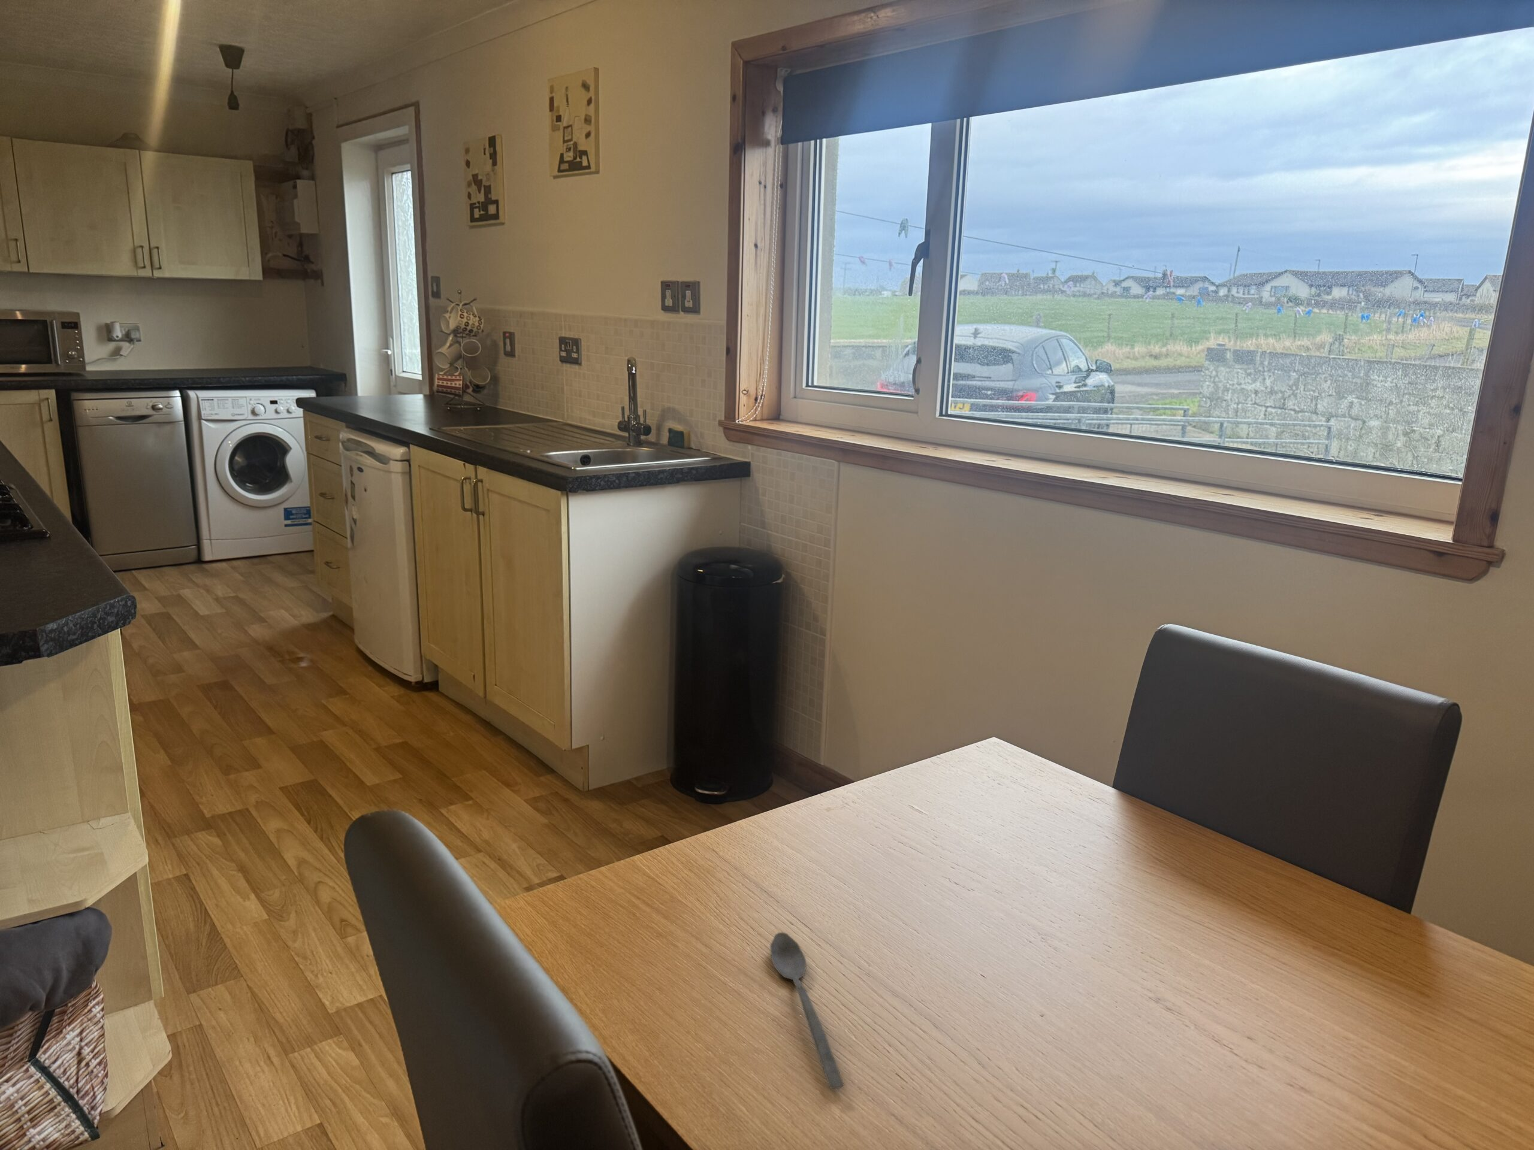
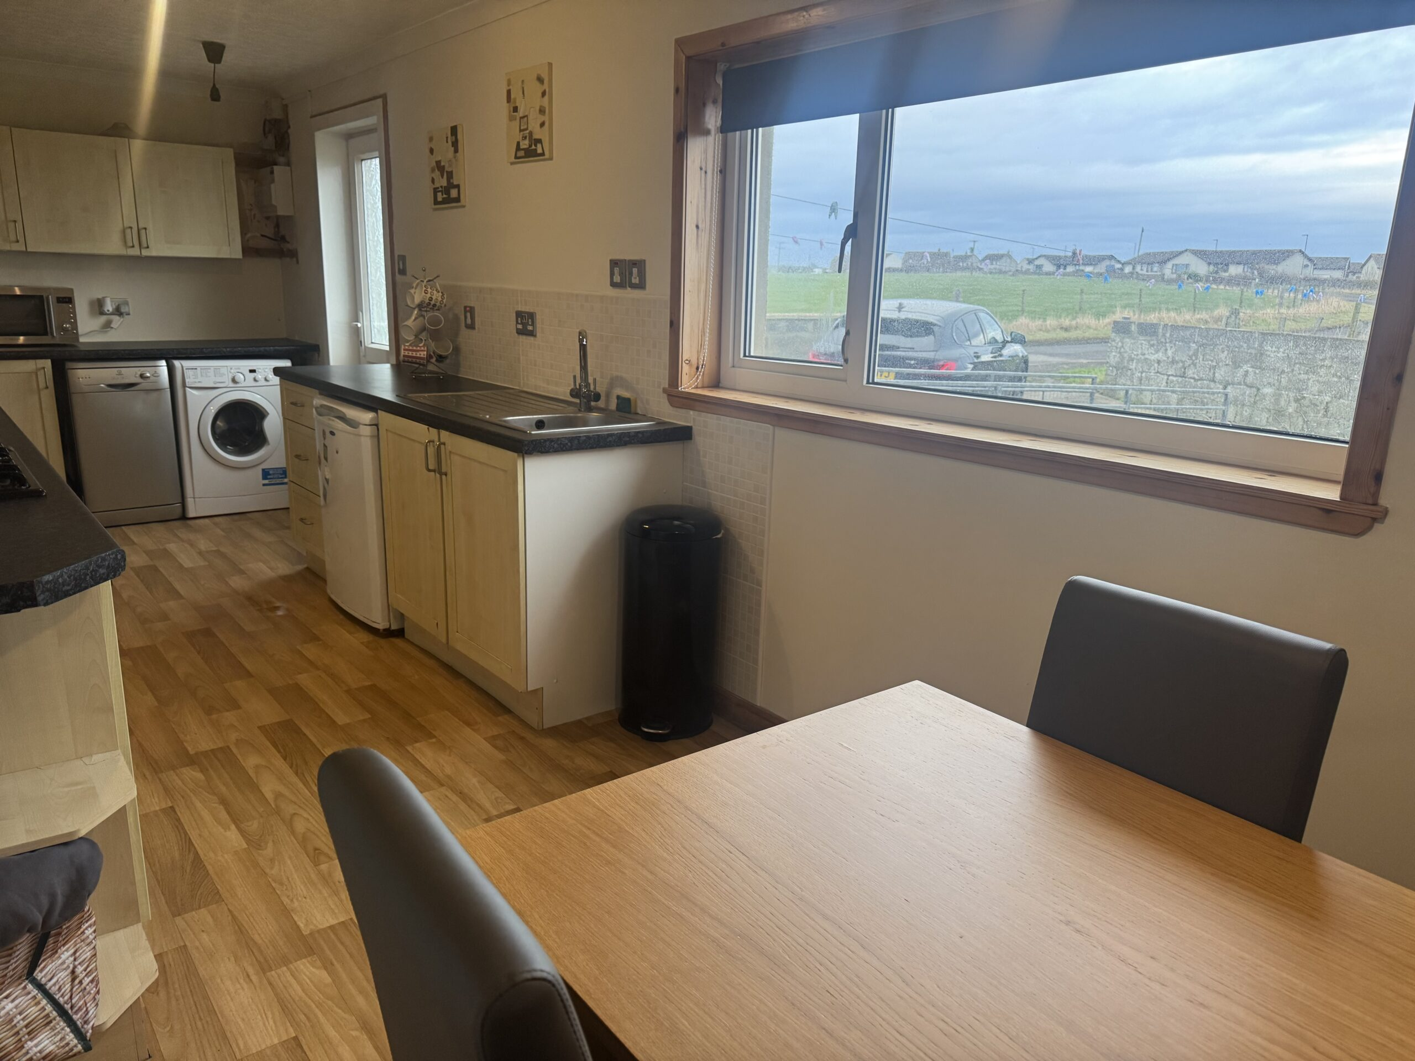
- spoon (806, 1003)
